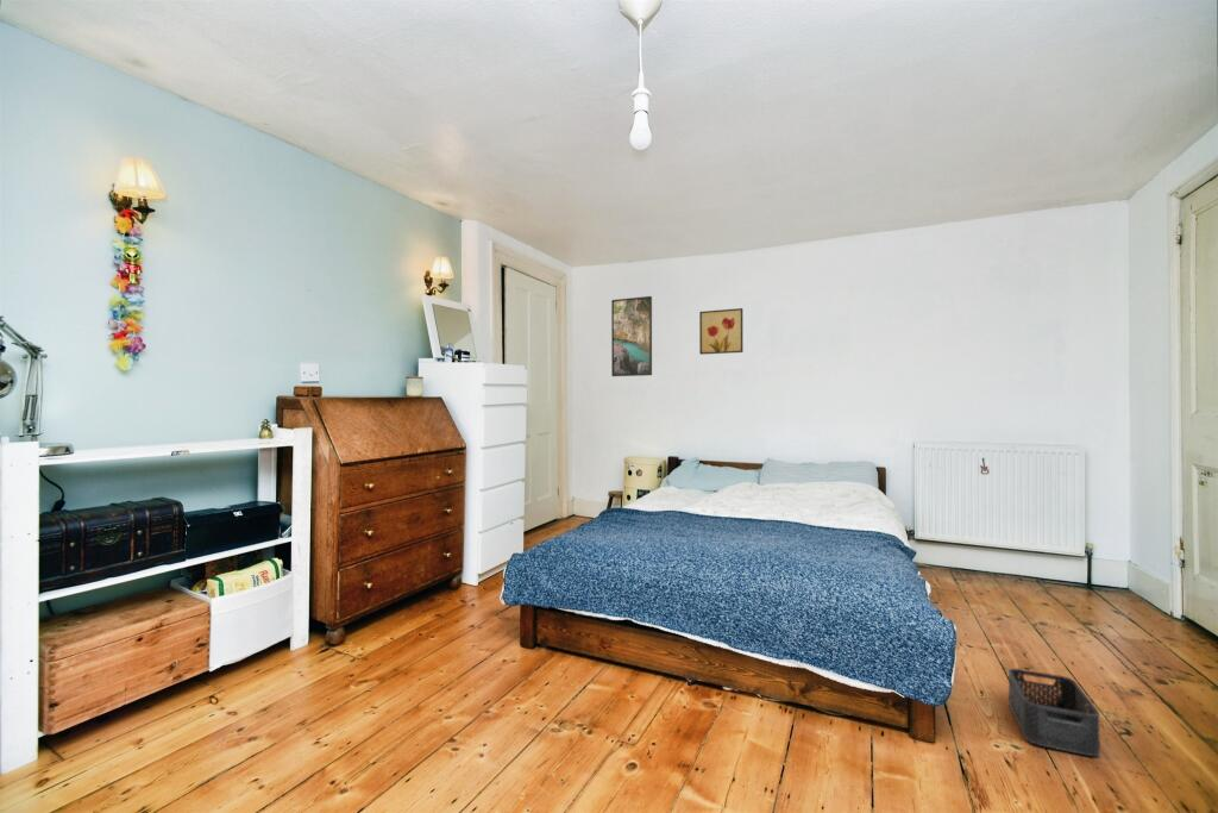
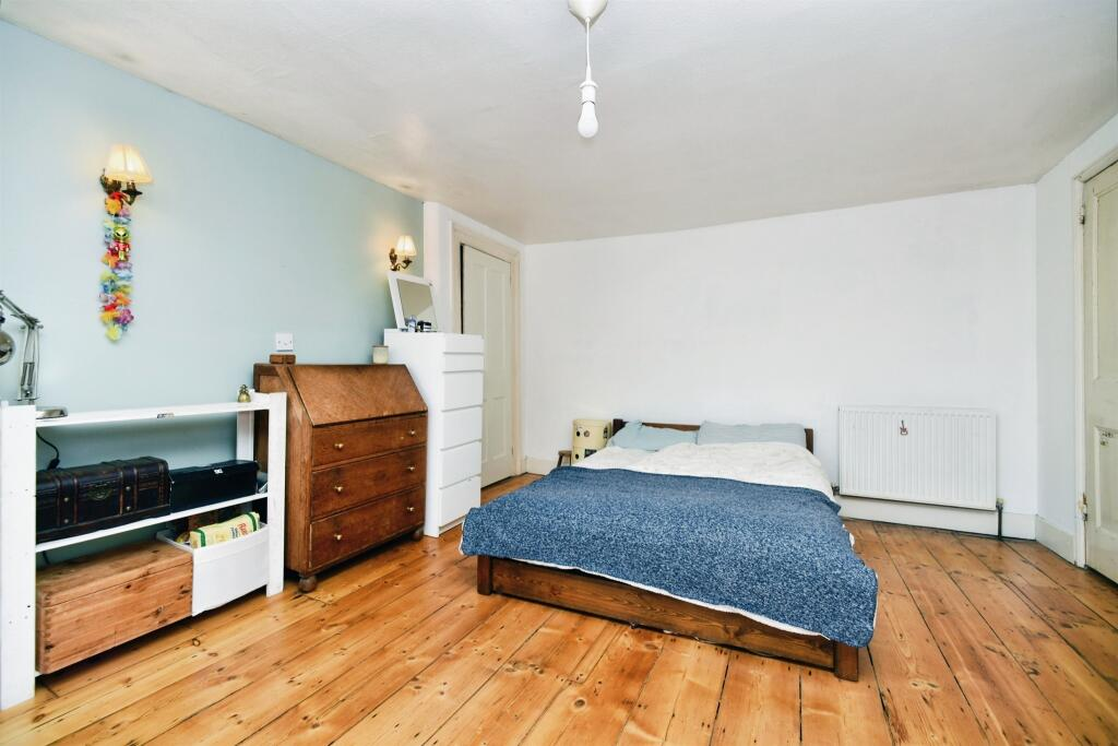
- storage bin (1050, 708)
- wall art (721, 331)
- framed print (630, 337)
